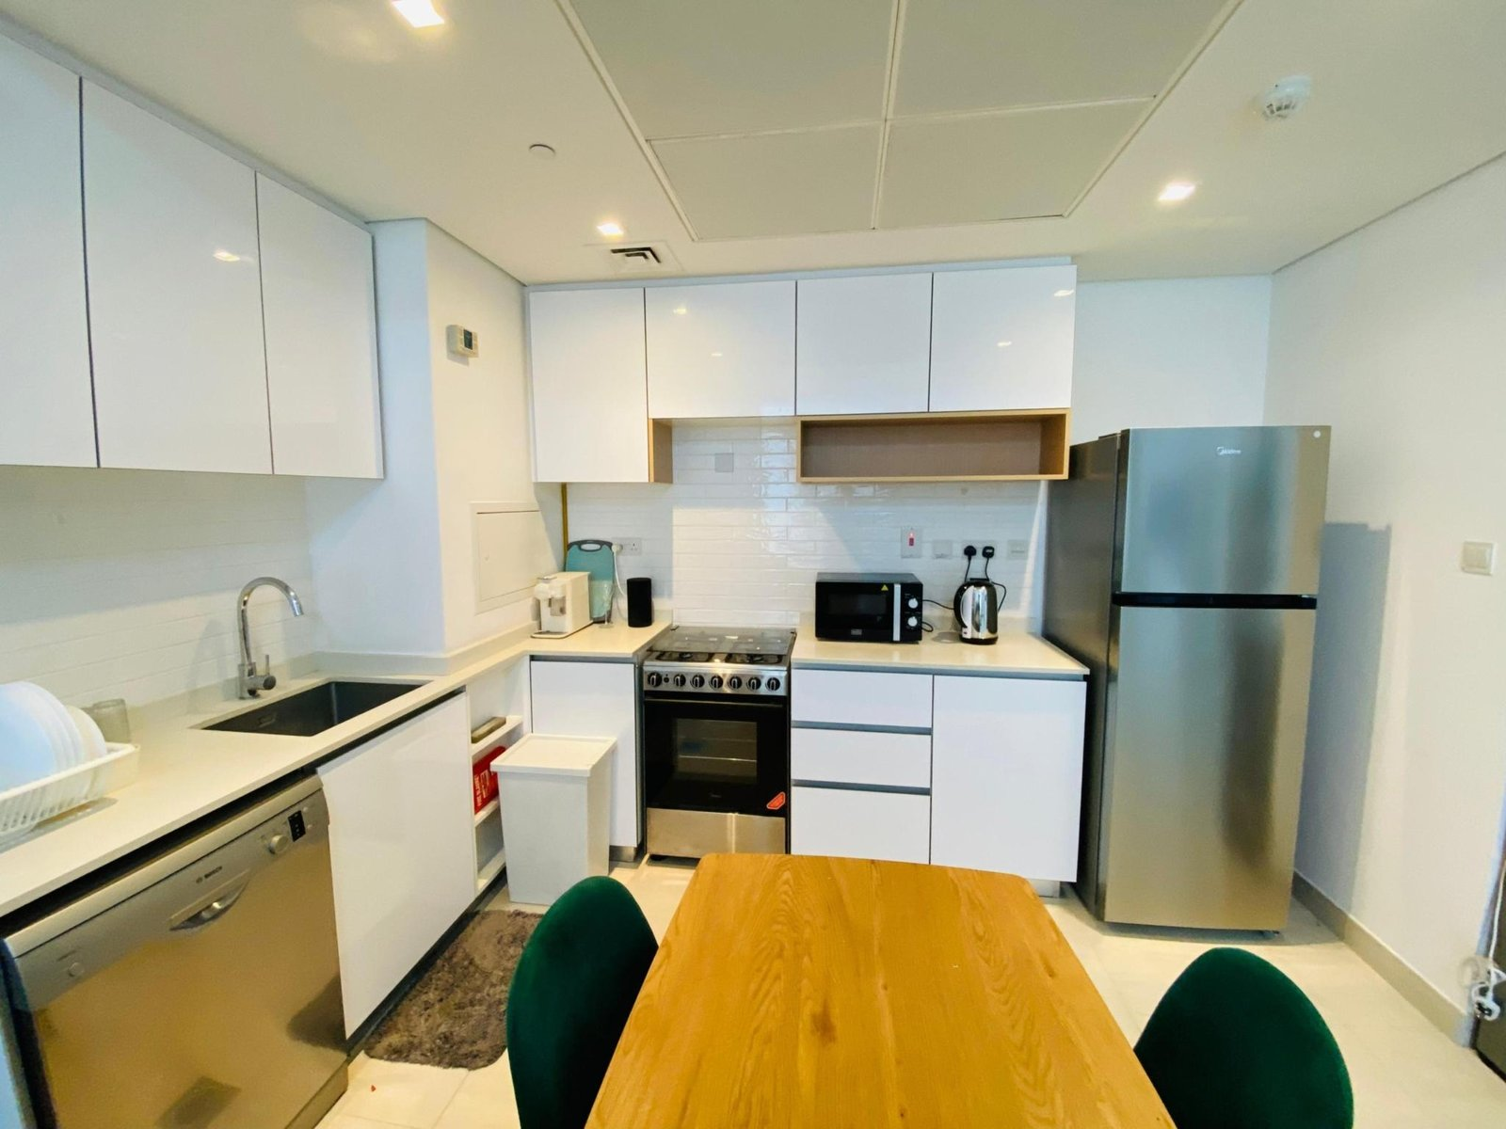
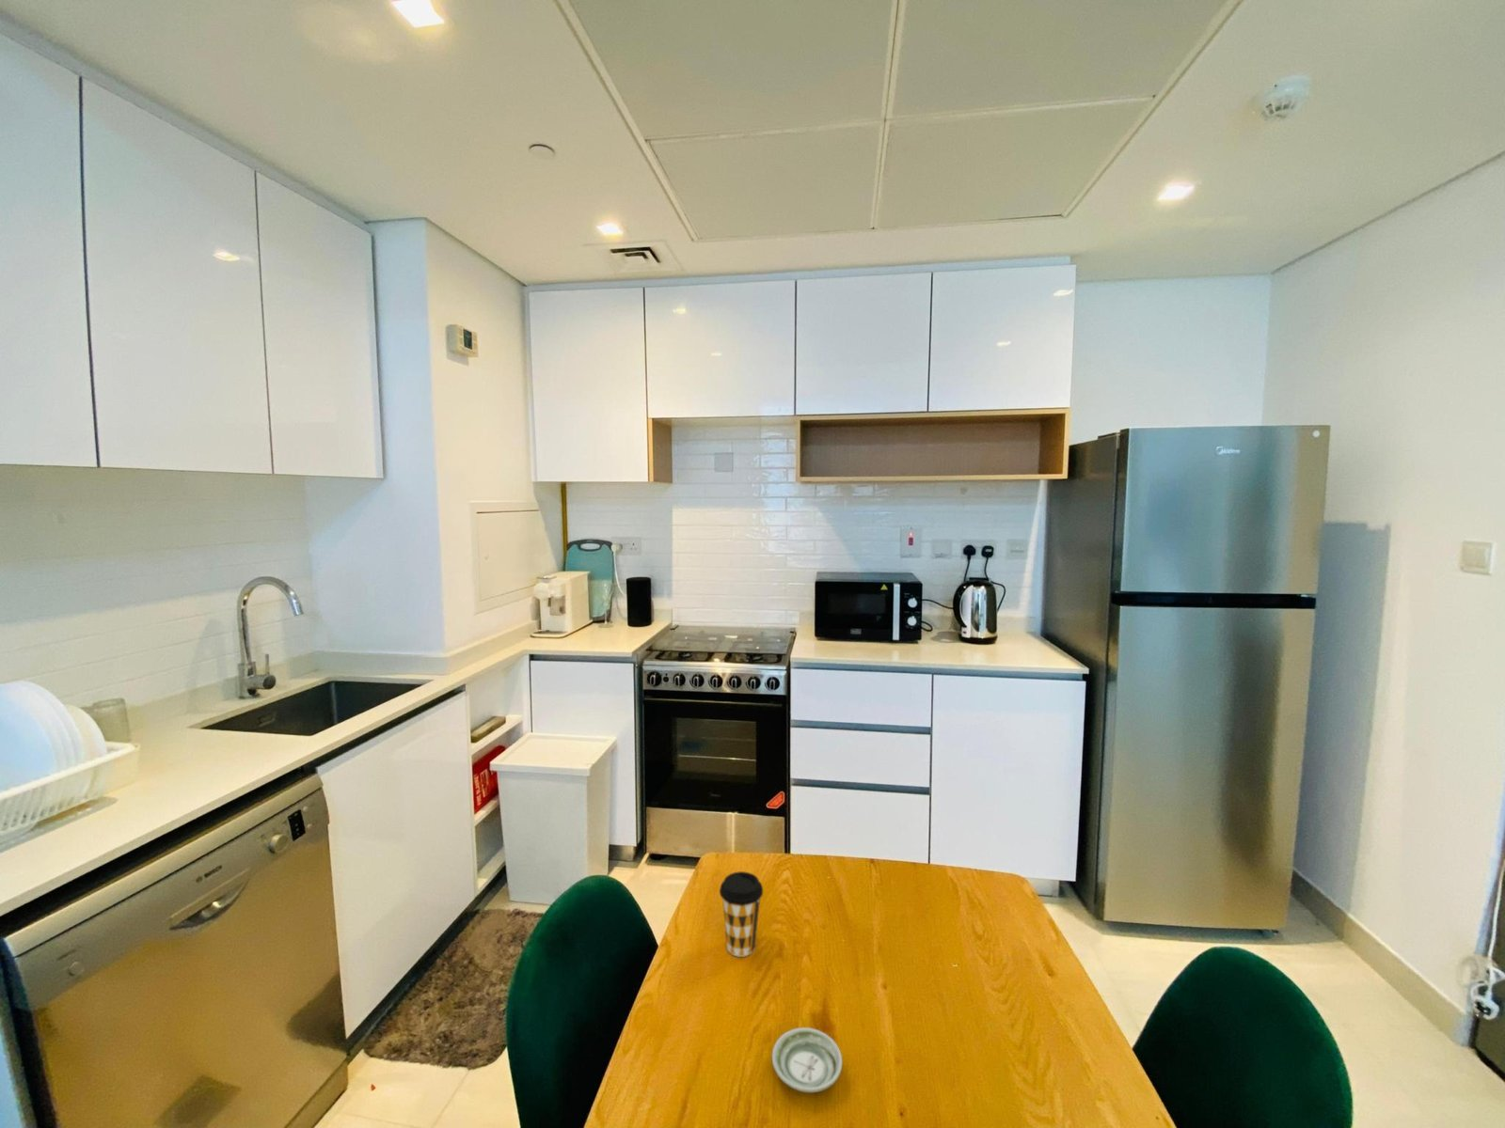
+ coffee cup (741, 914)
+ saucer (806, 1064)
